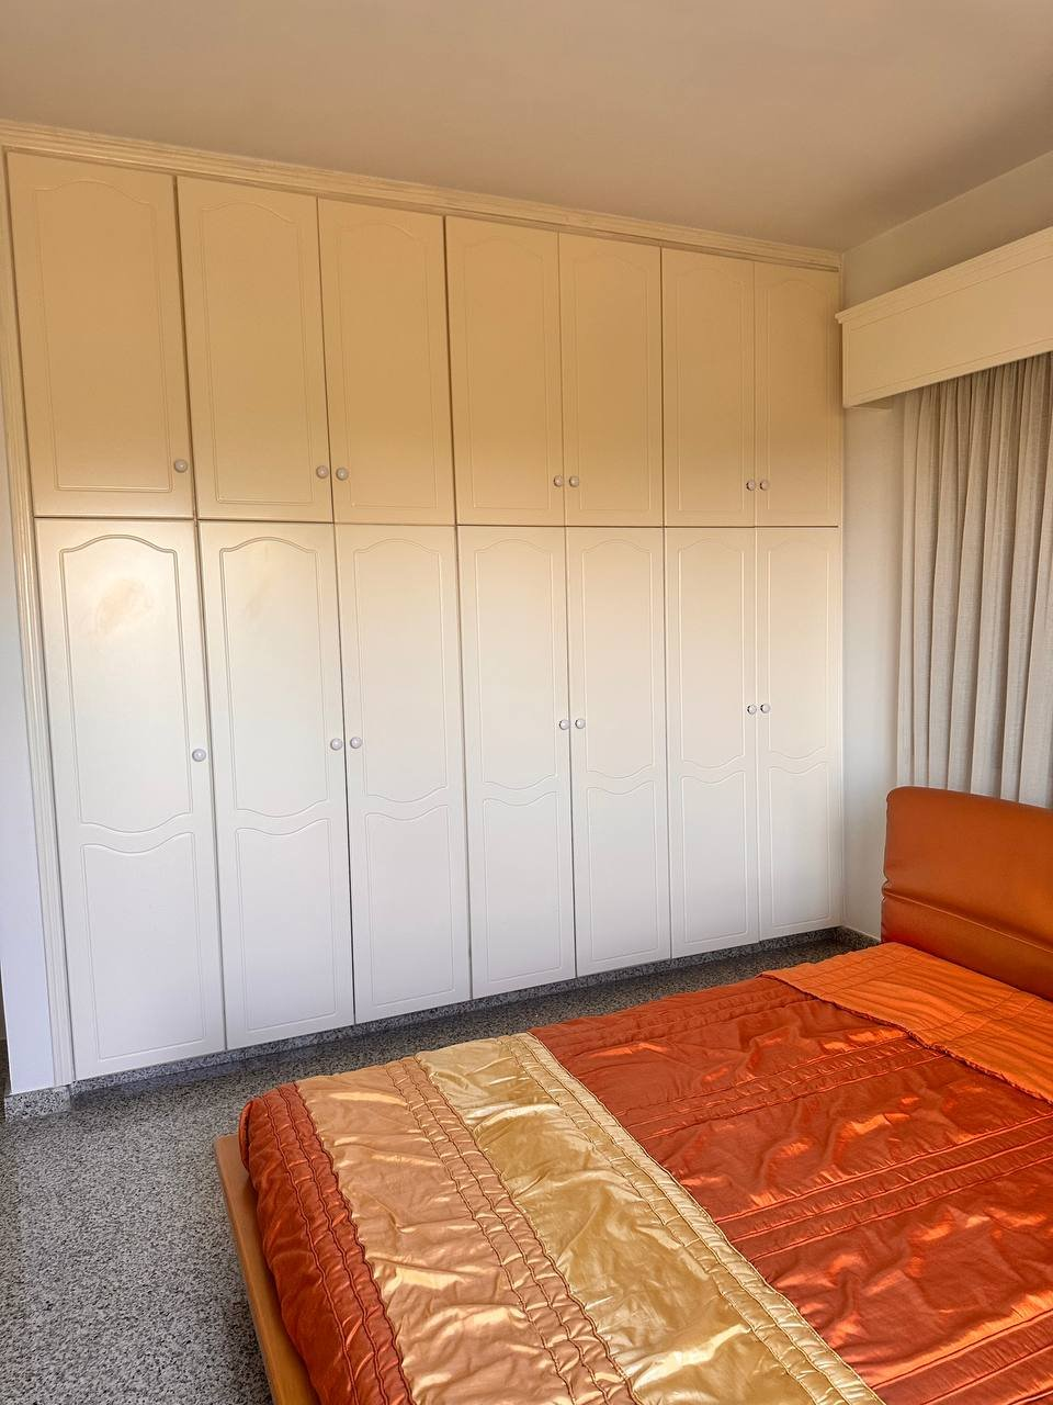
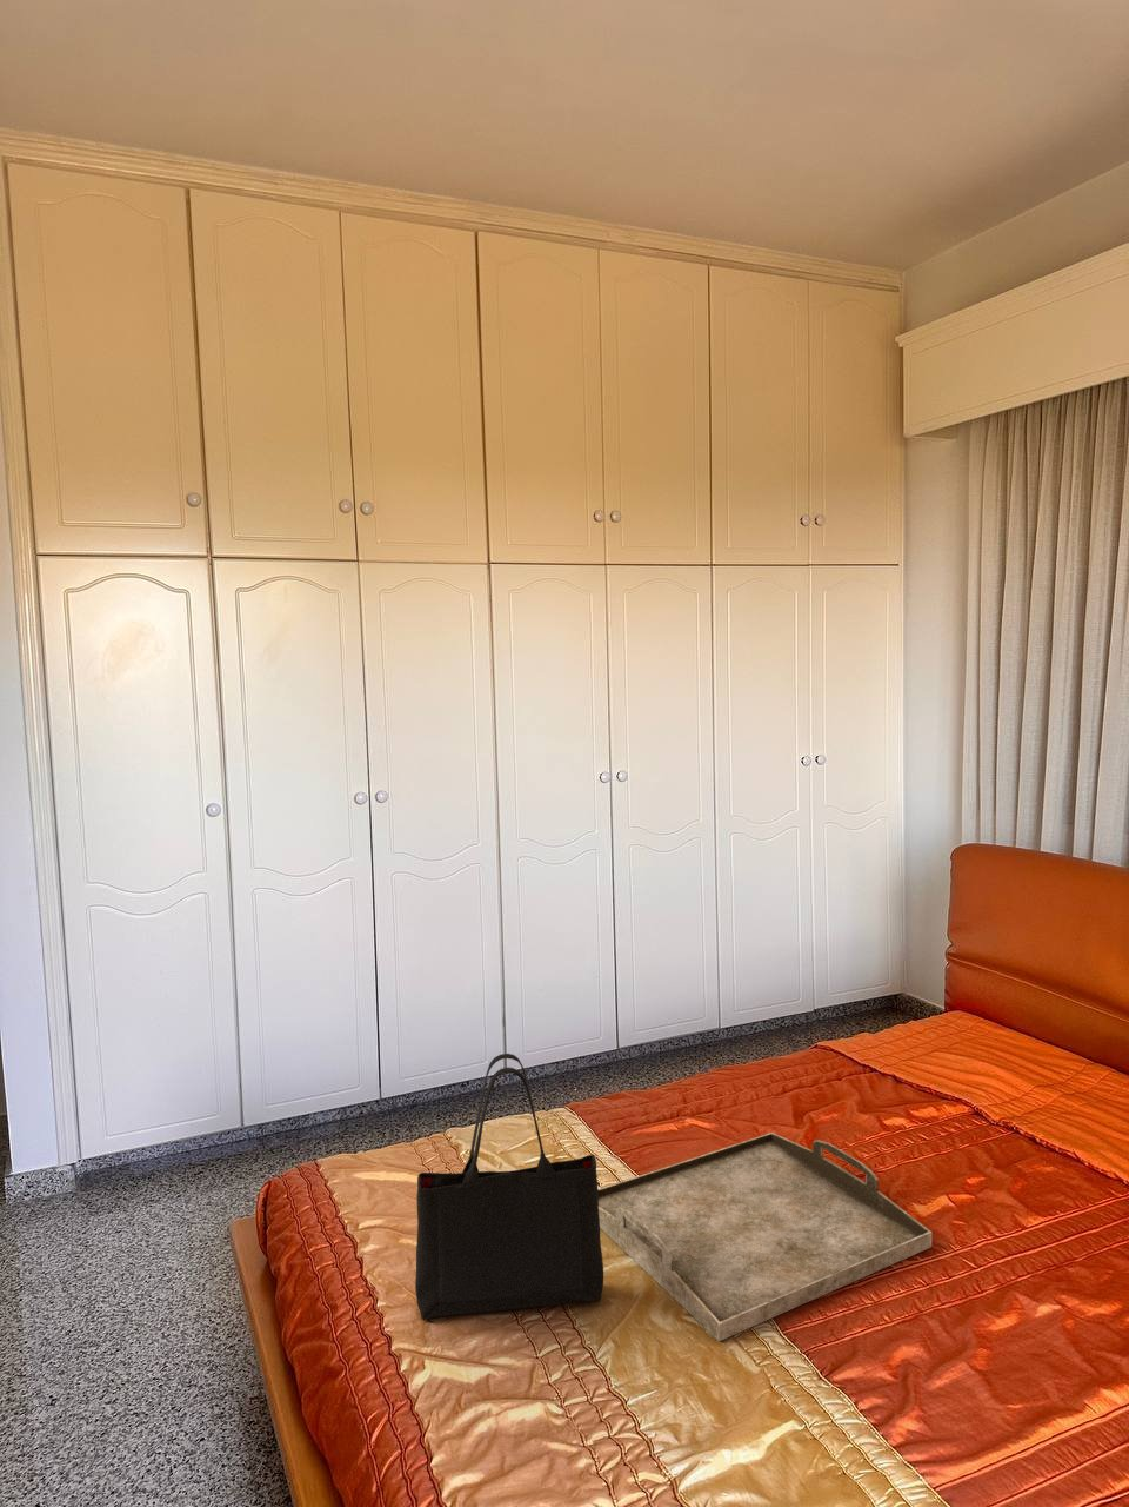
+ tote bag (508, 1185)
+ serving tray (750, 1207)
